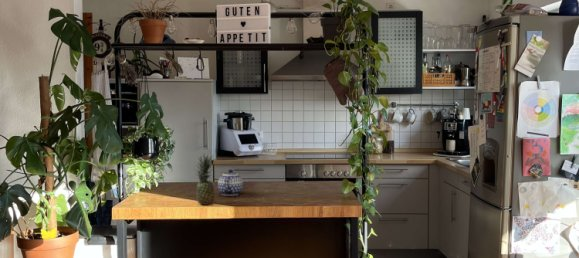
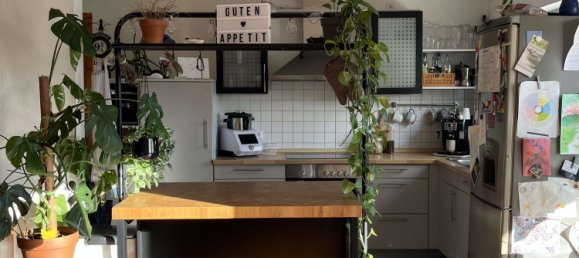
- teapot (230, 182)
- fruit (205, 178)
